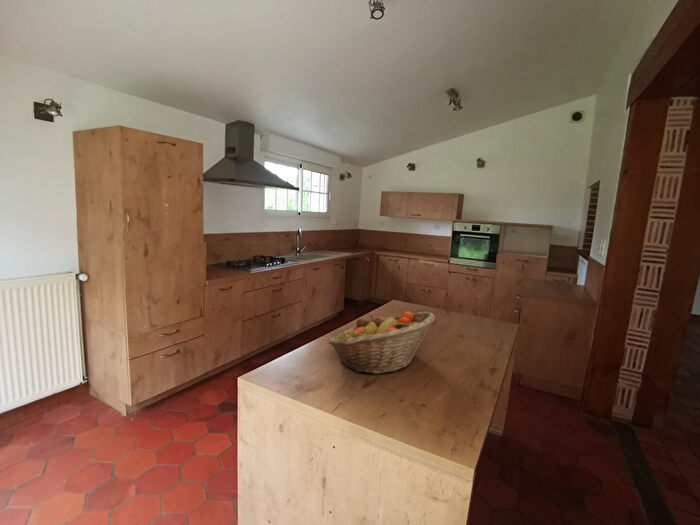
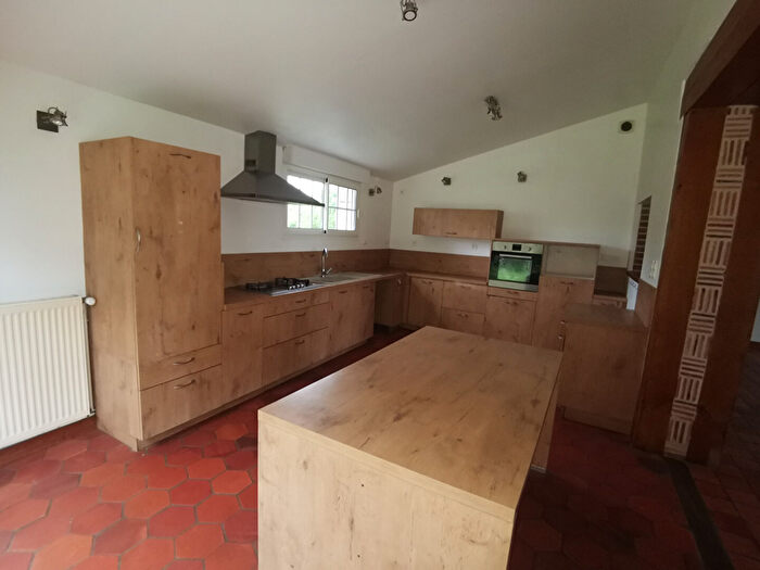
- fruit basket (383, 335)
